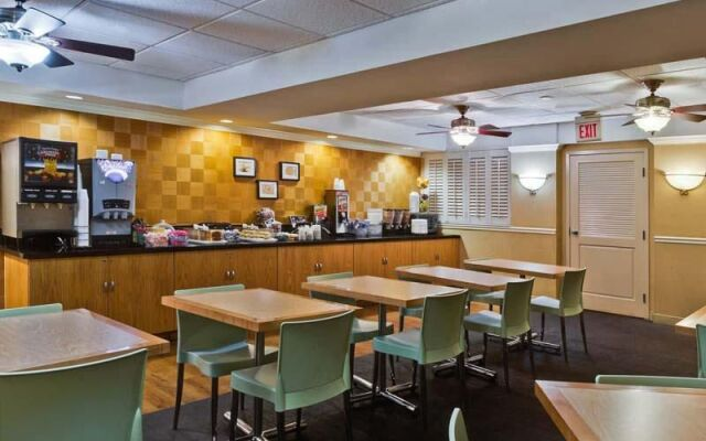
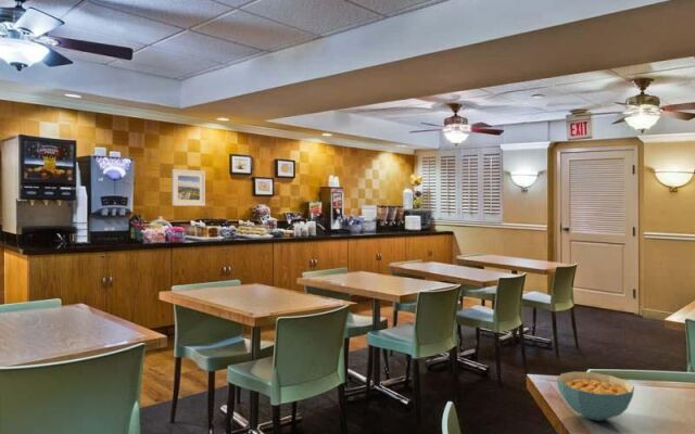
+ cereal bowl (594, 399)
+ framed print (188, 188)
